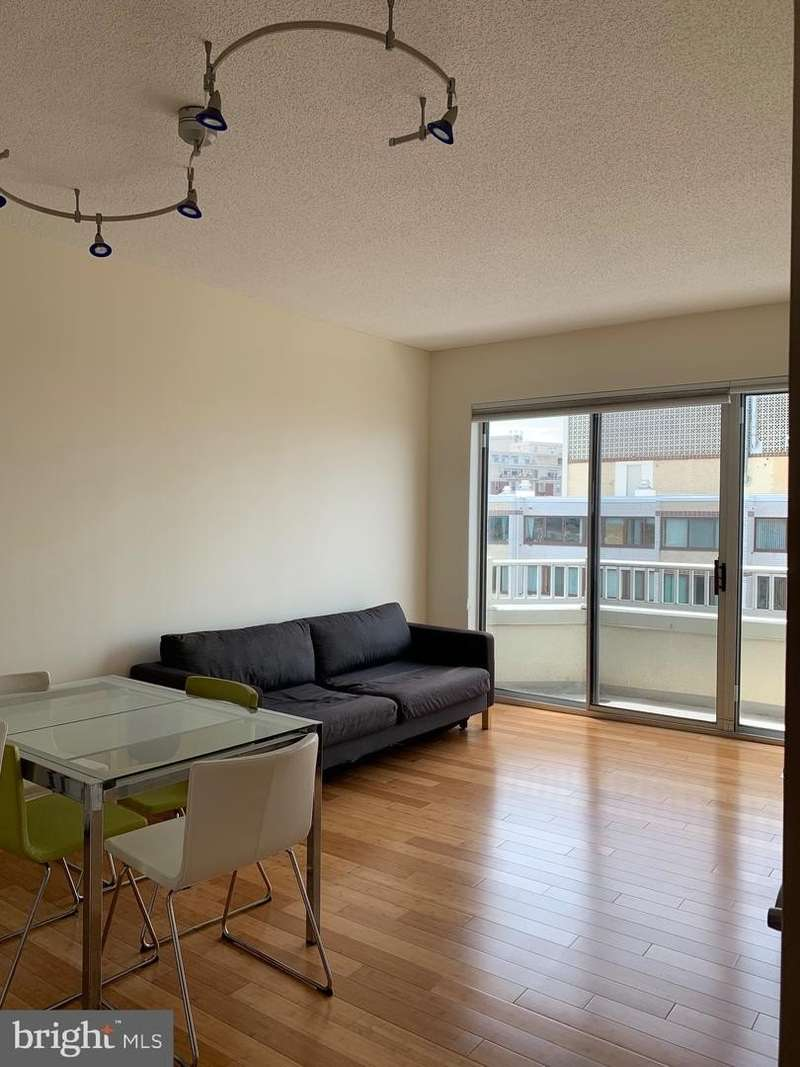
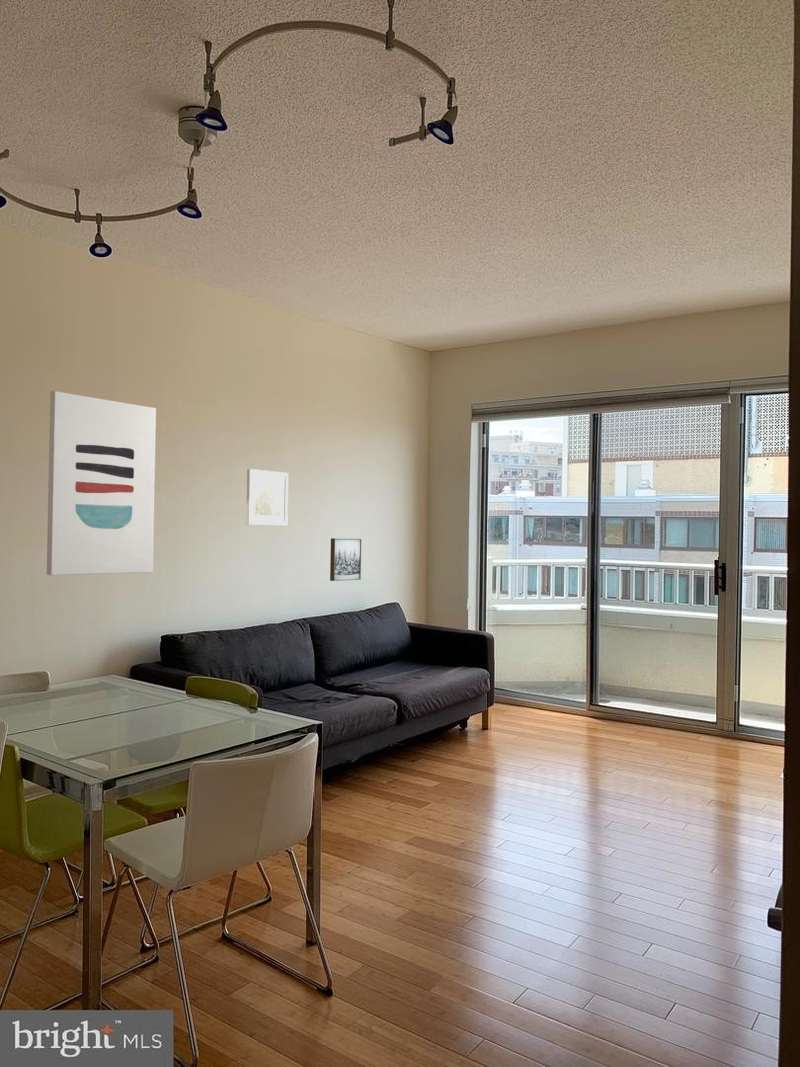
+ wall art (104, 486)
+ wall art (346, 559)
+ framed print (267, 498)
